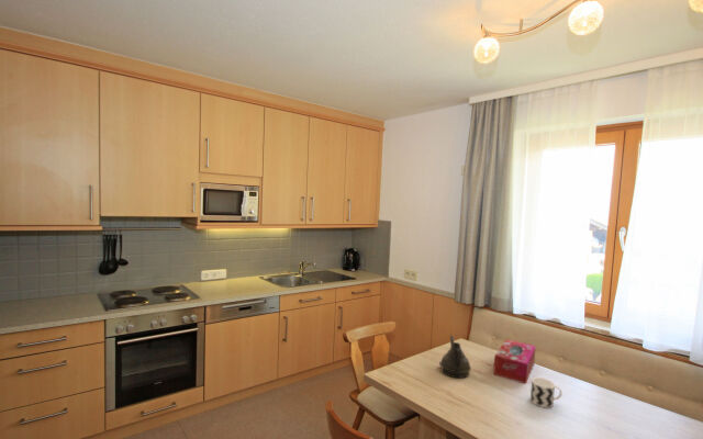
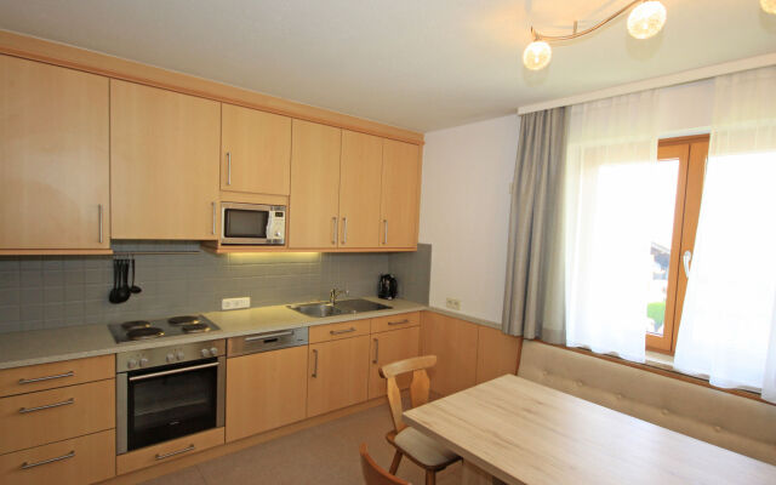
- cup (546, 393)
- tissue box (515, 359)
- teapot (455, 354)
